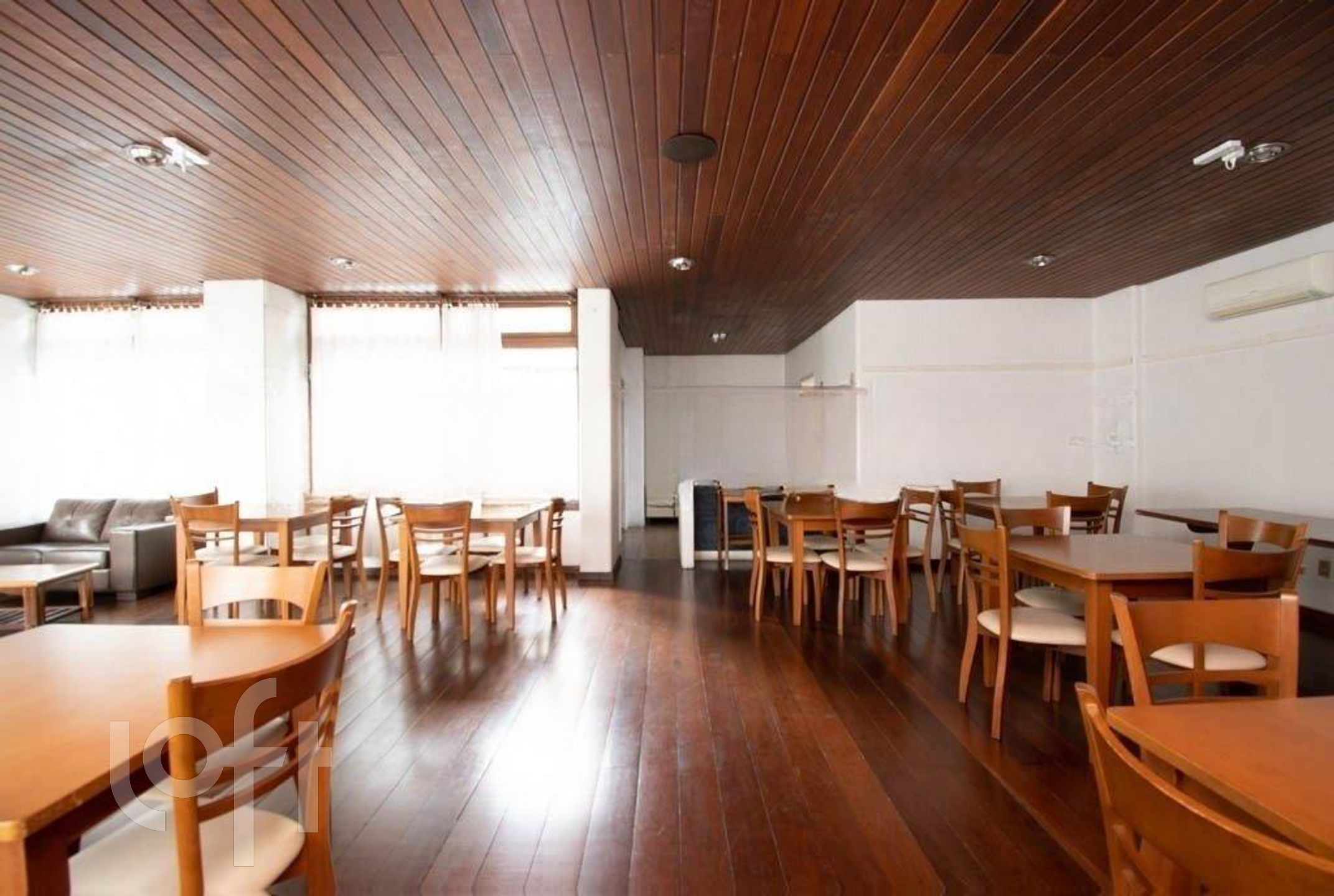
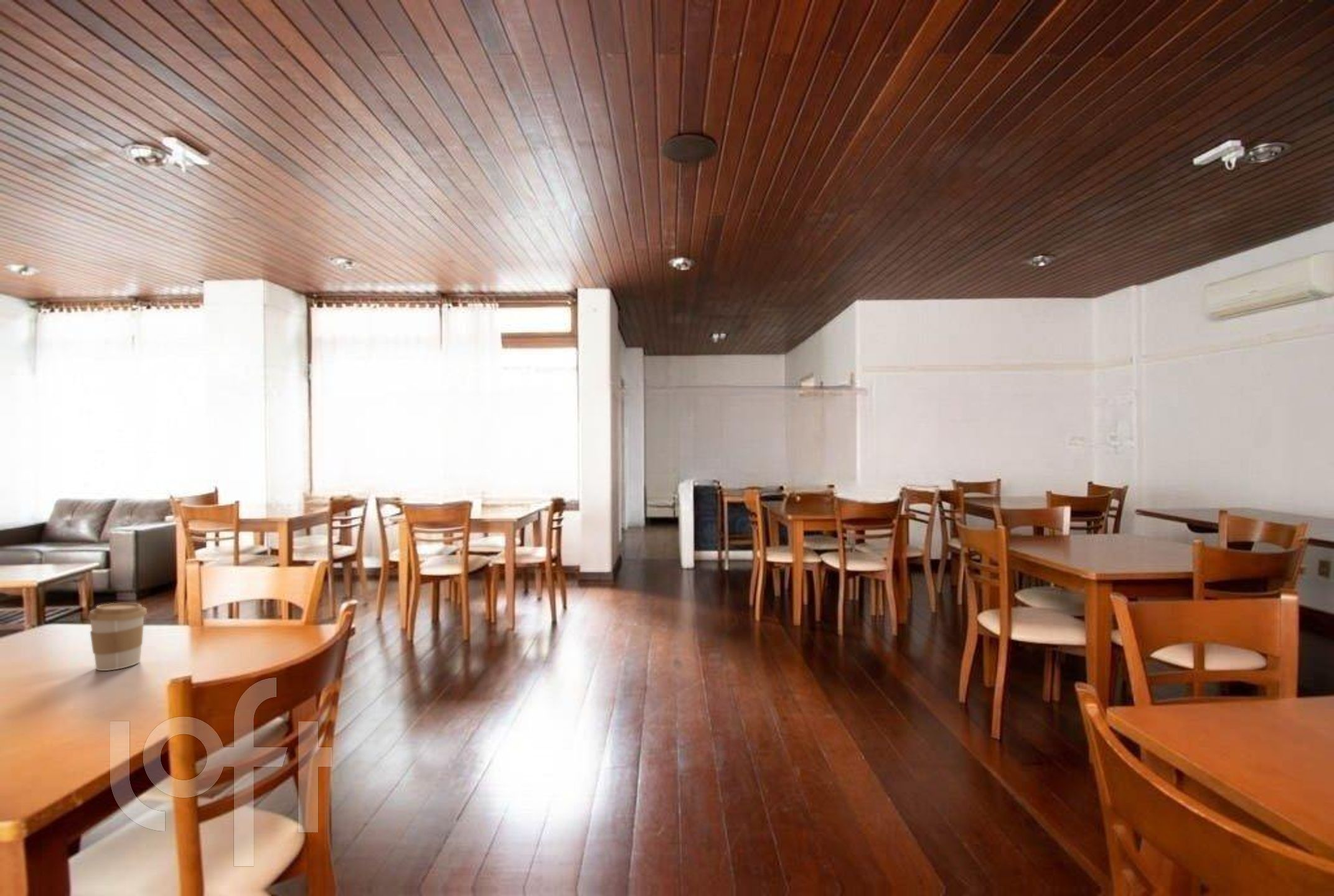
+ coffee cup (118, 634)
